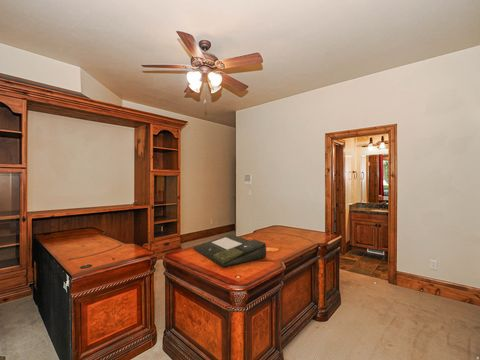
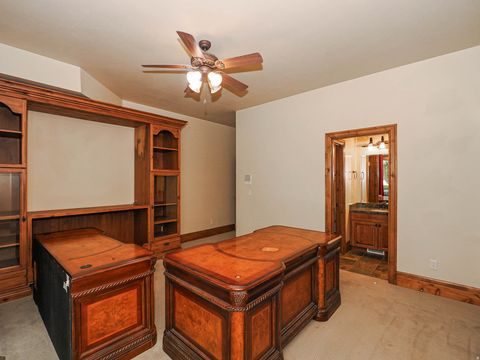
- document tray (227, 246)
